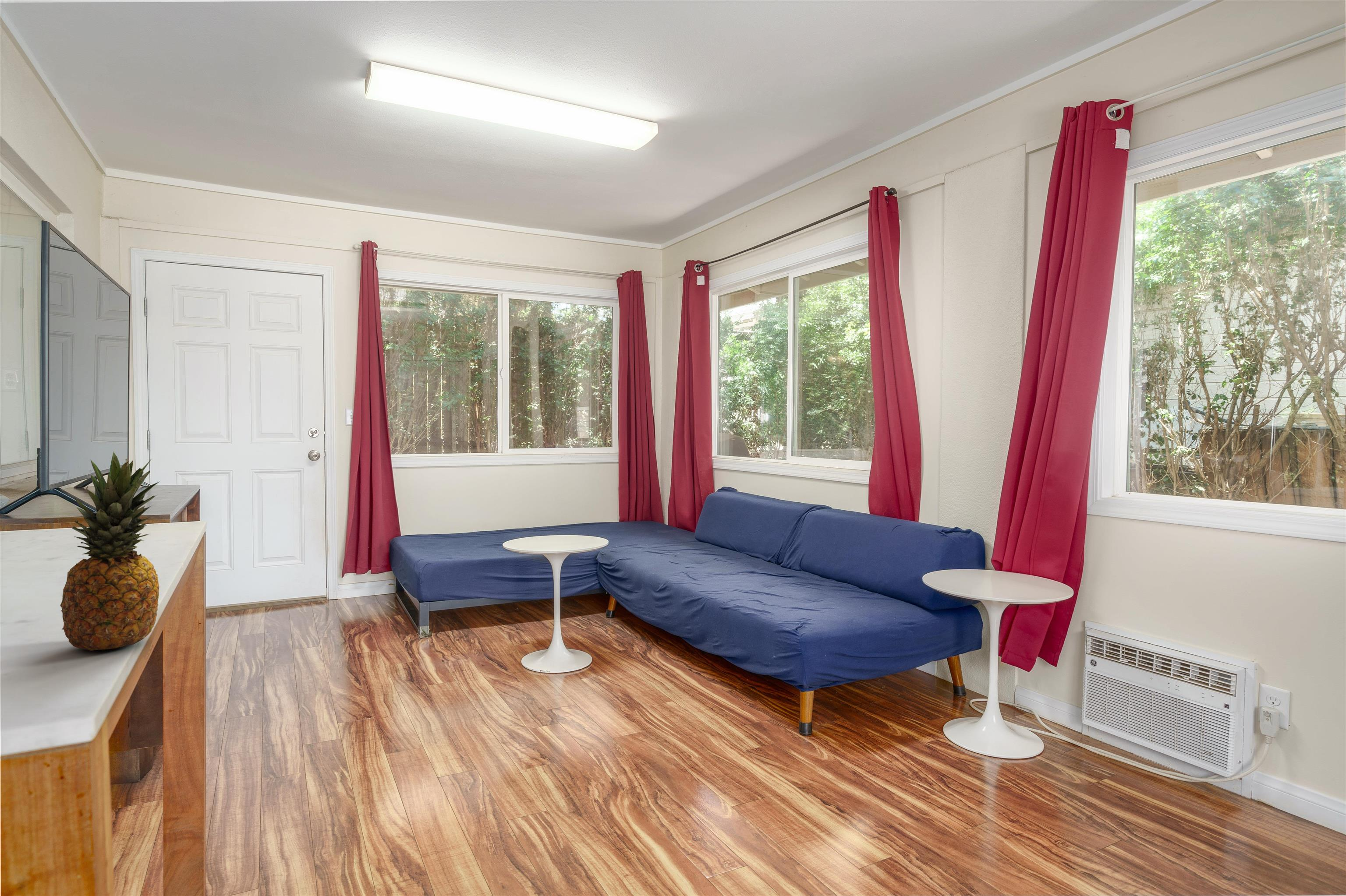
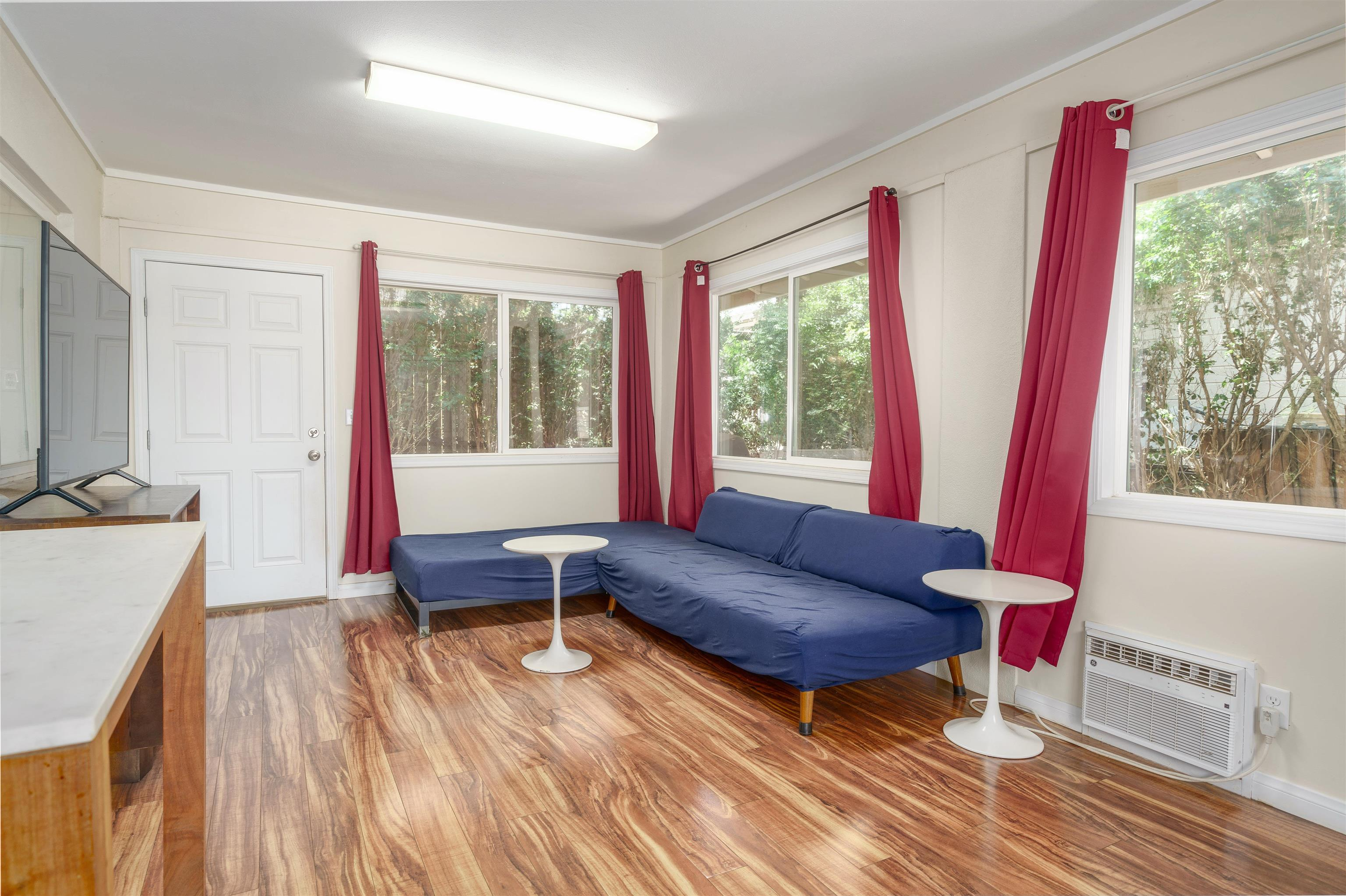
- fruit (113, 547)
